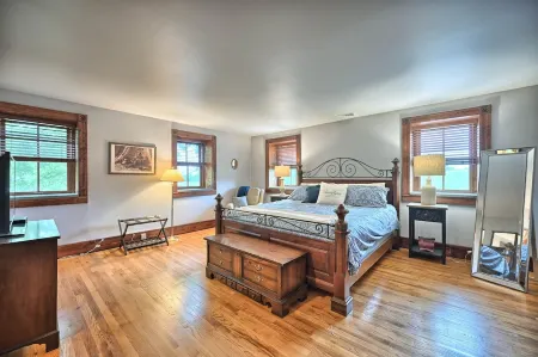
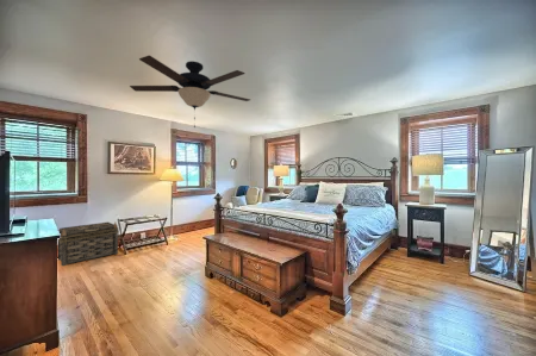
+ ceiling fan (194, 98)
+ basket (88, 239)
